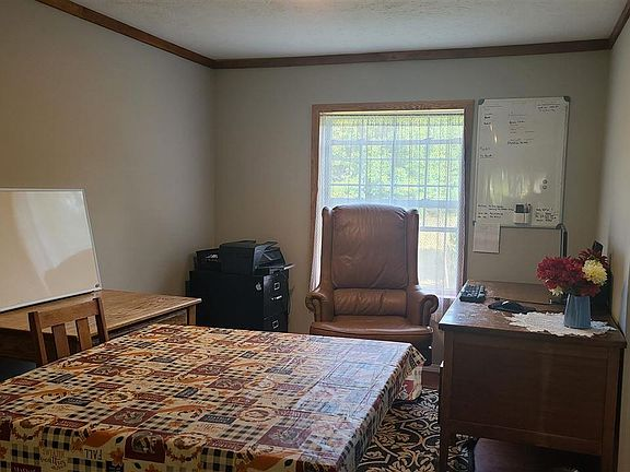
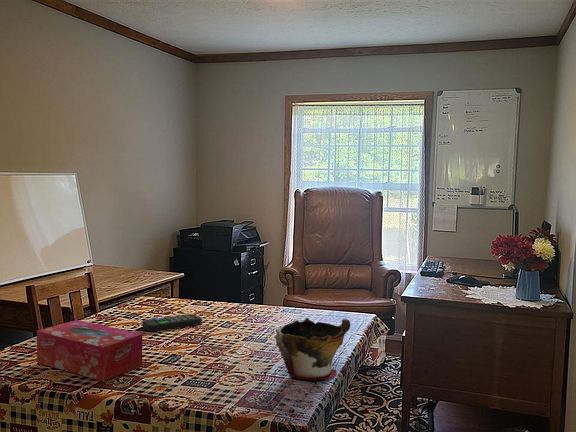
+ bowl (309, 345)
+ remote control (172, 321)
+ tissue box (89, 348)
